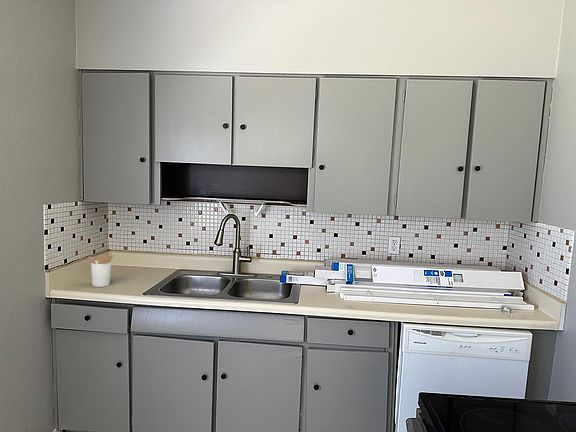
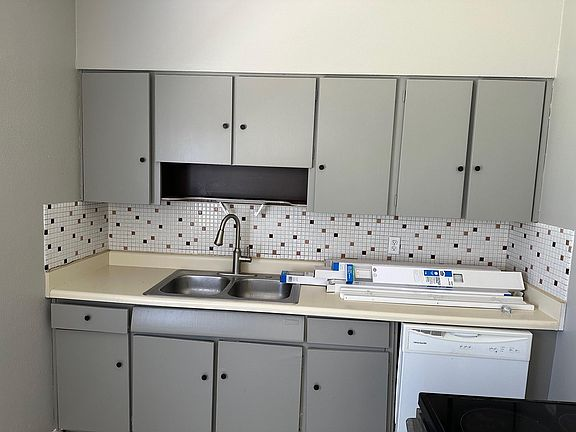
- utensil holder (102, 268)
